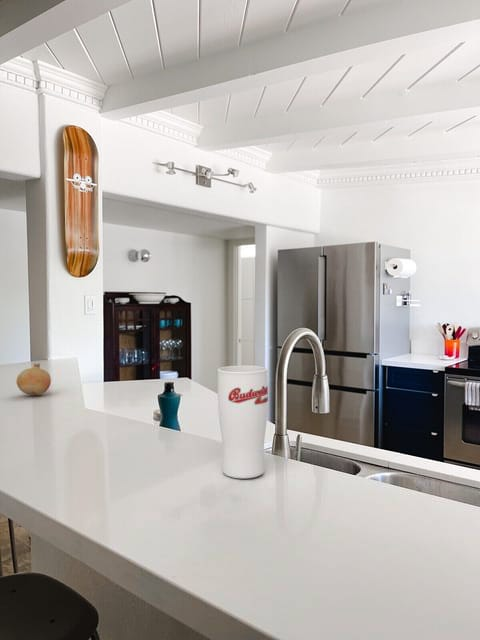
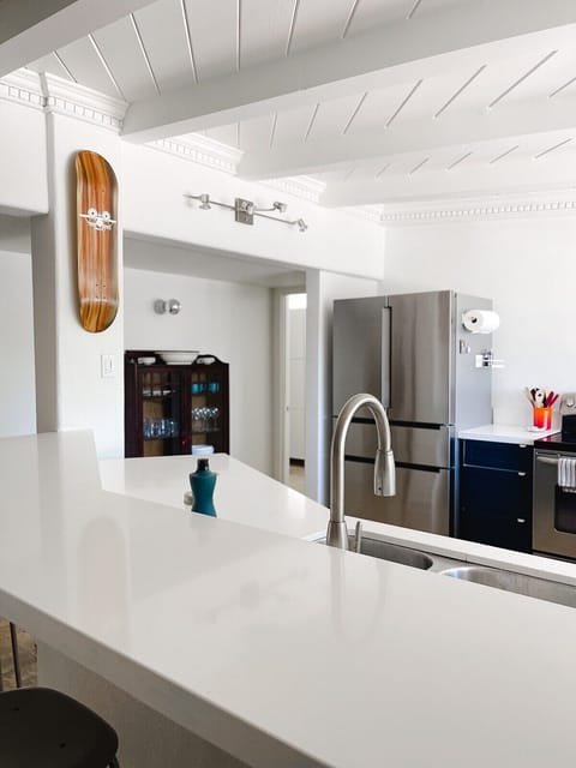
- cup (243, 420)
- fruit (34, 379)
